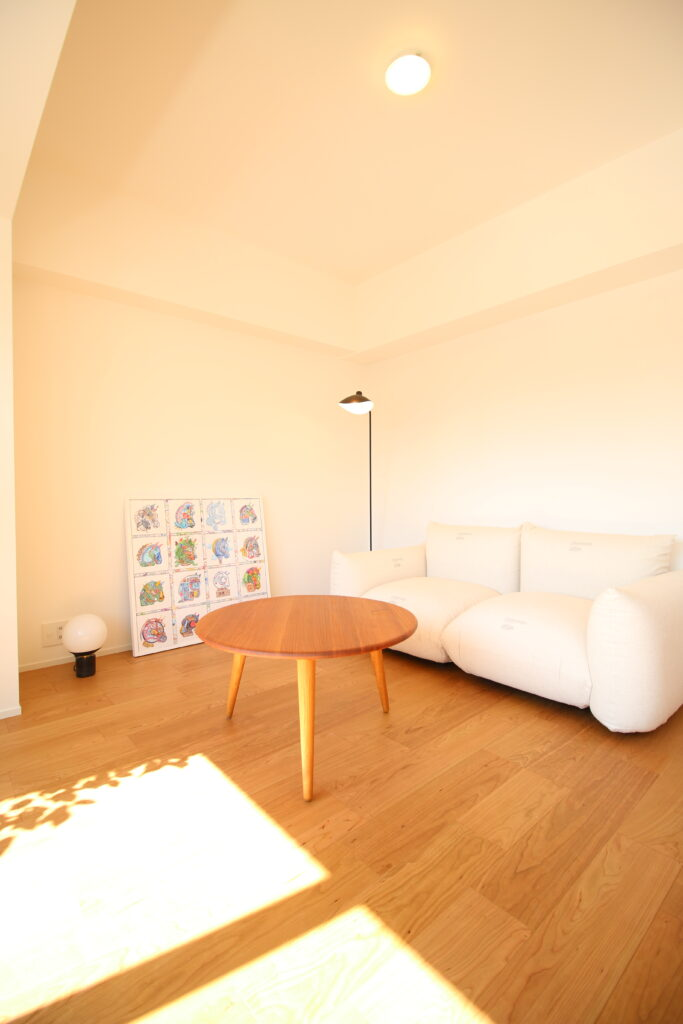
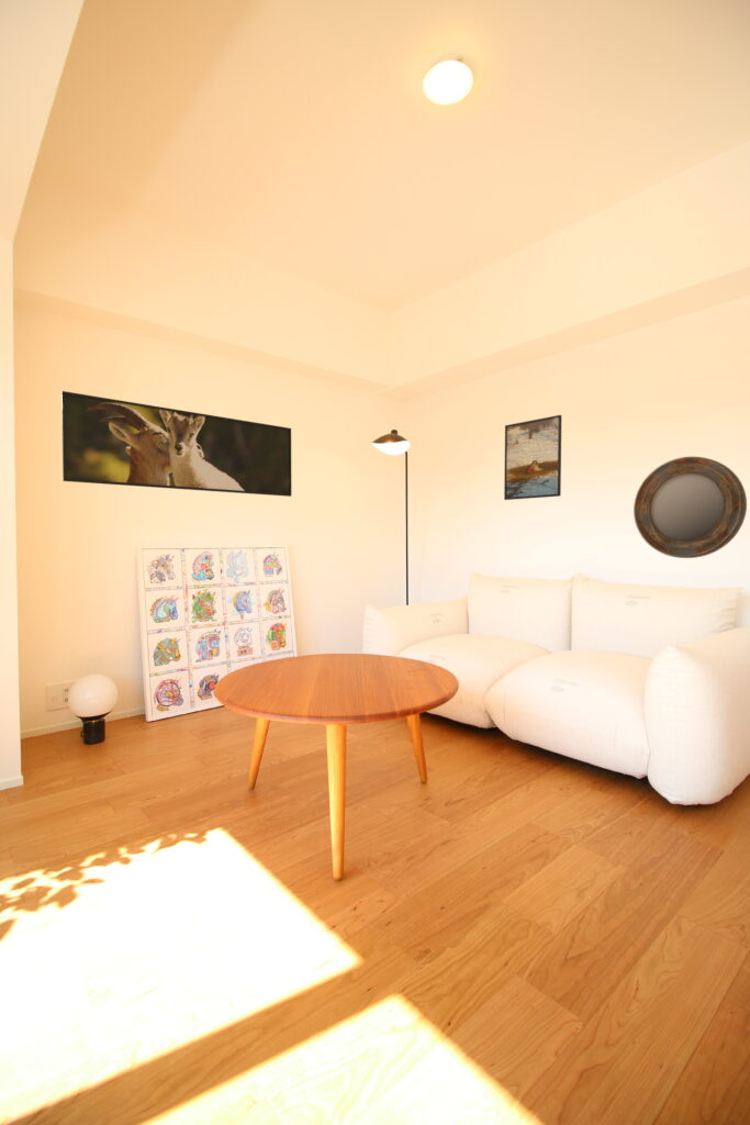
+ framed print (192, 450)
+ home mirror (686, 508)
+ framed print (531, 459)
